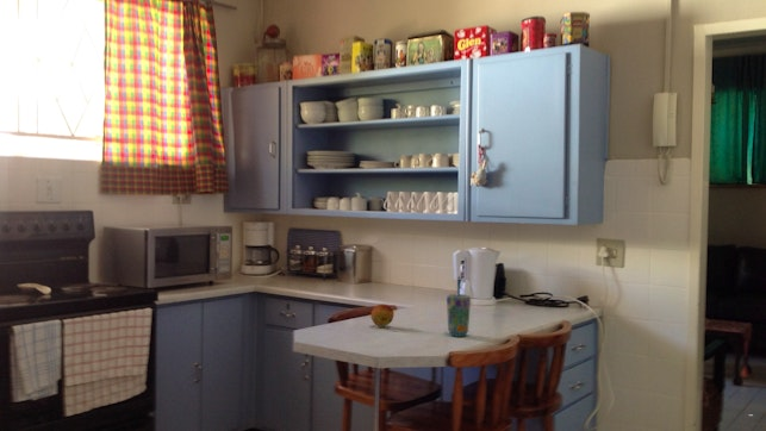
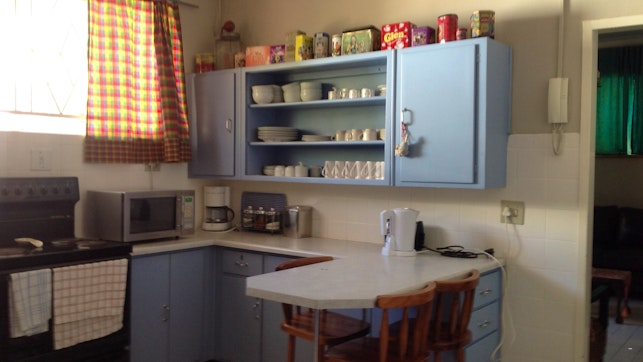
- fruit (381, 314)
- cup (457, 305)
